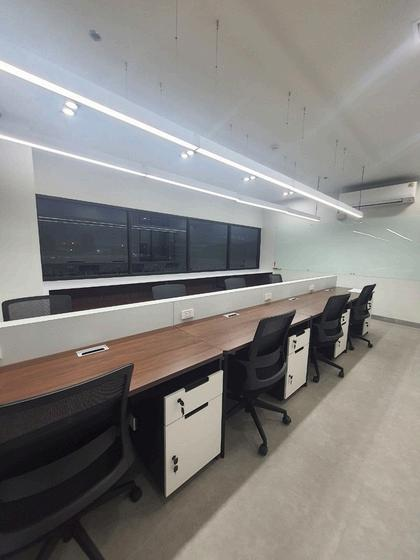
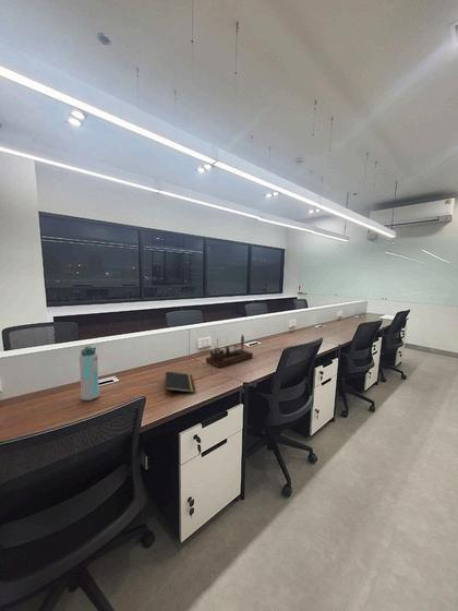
+ notepad (179, 381)
+ desk organizer (228, 348)
+ water bottle (89, 372)
